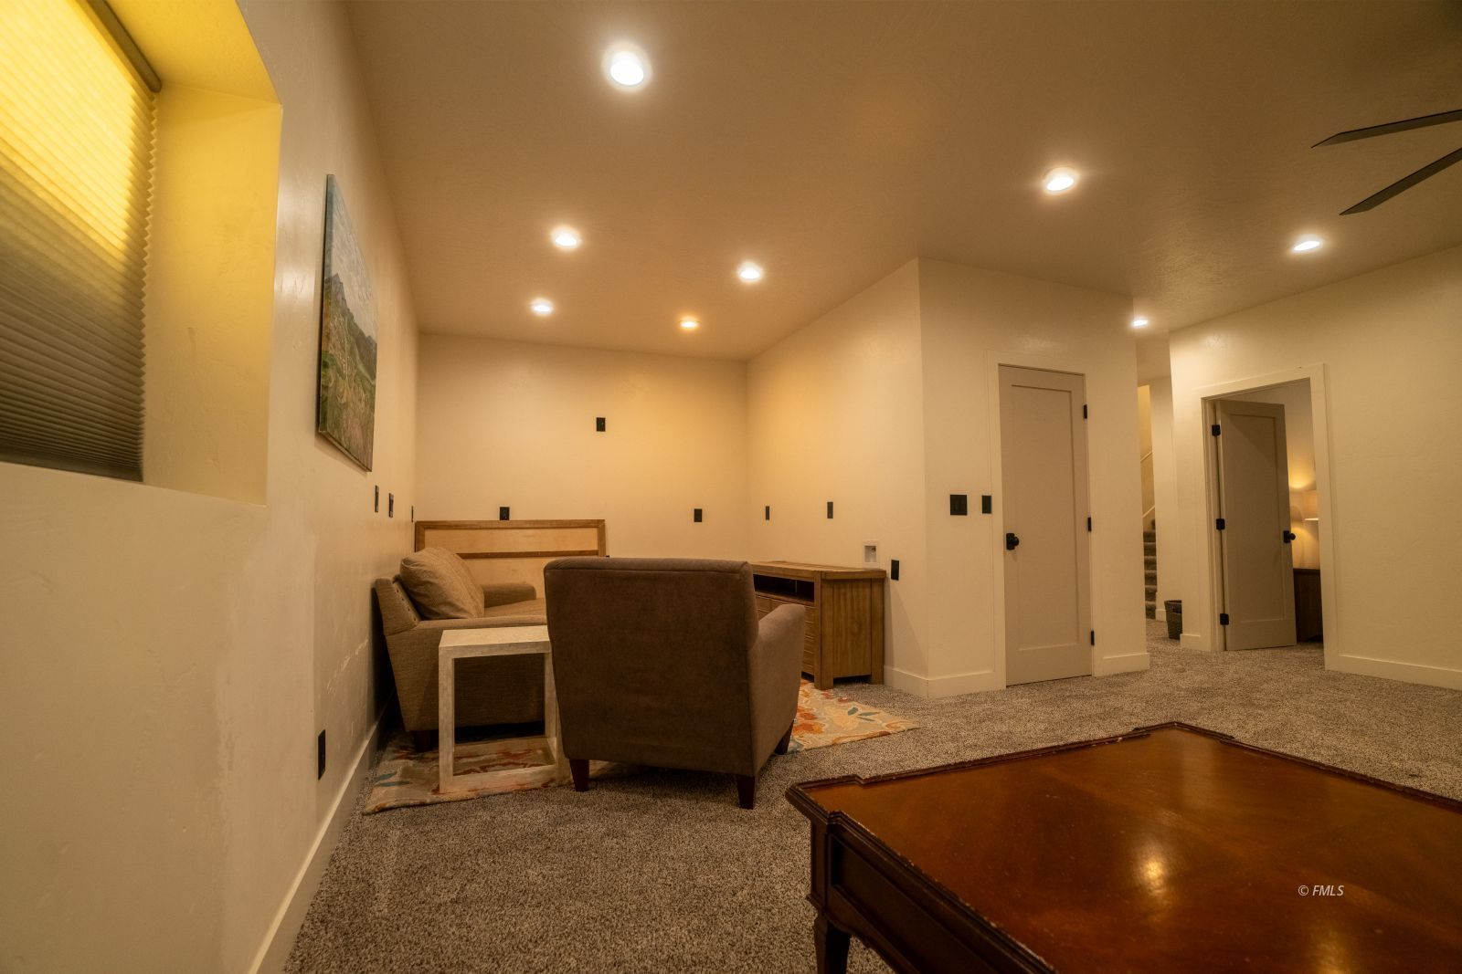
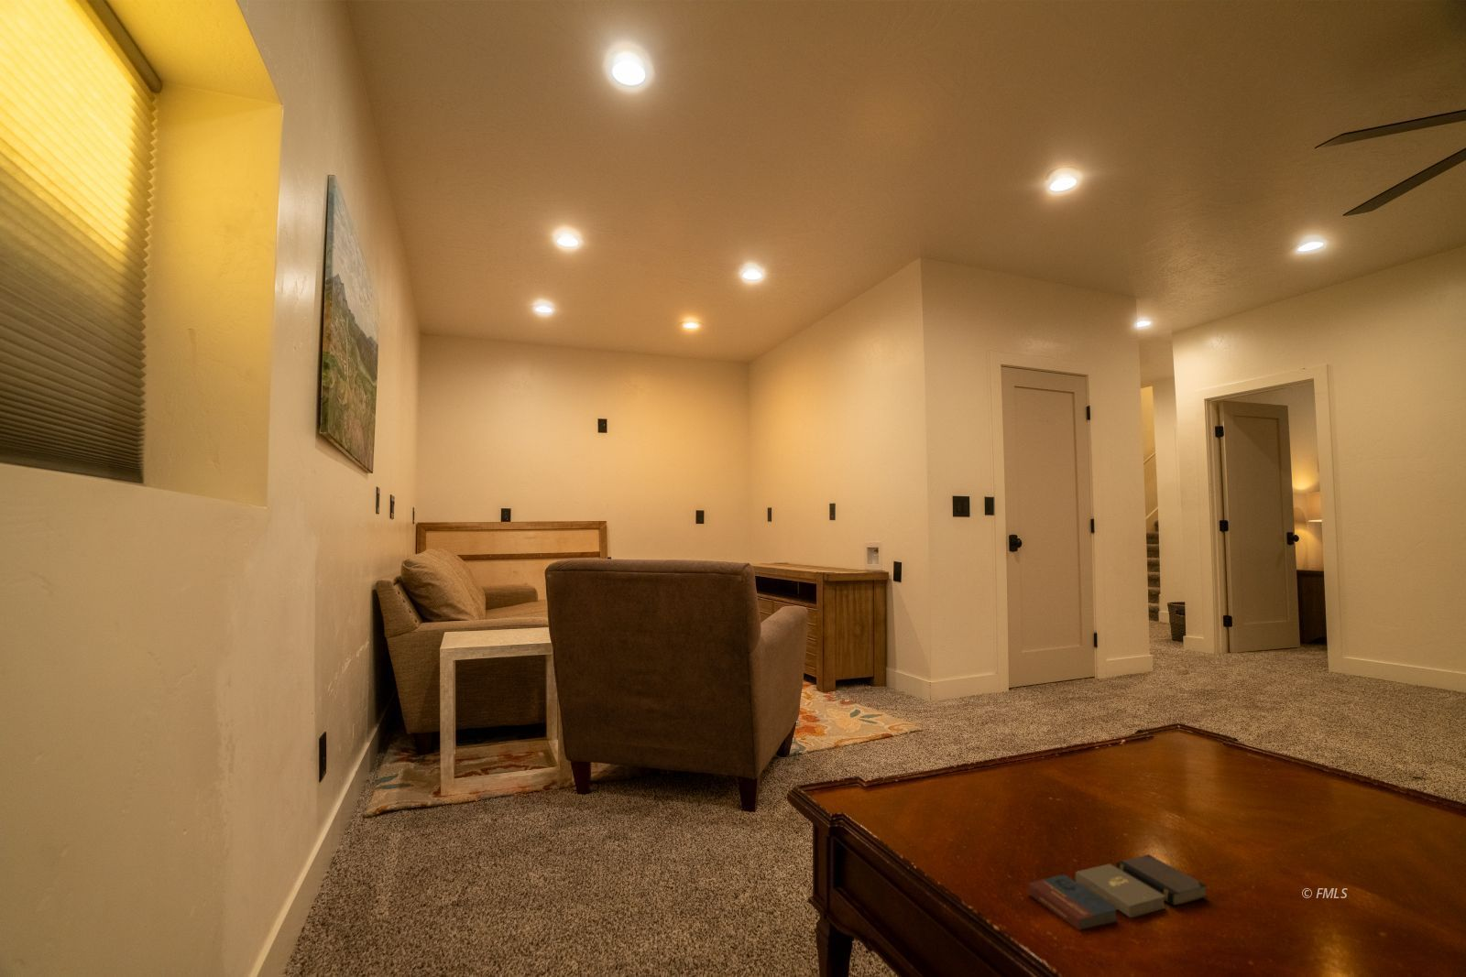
+ book set (1117, 889)
